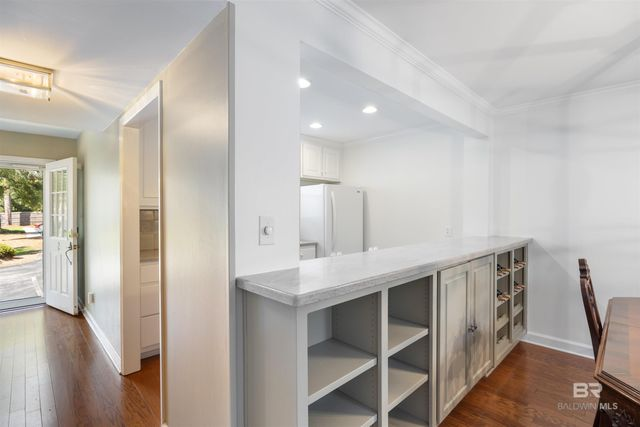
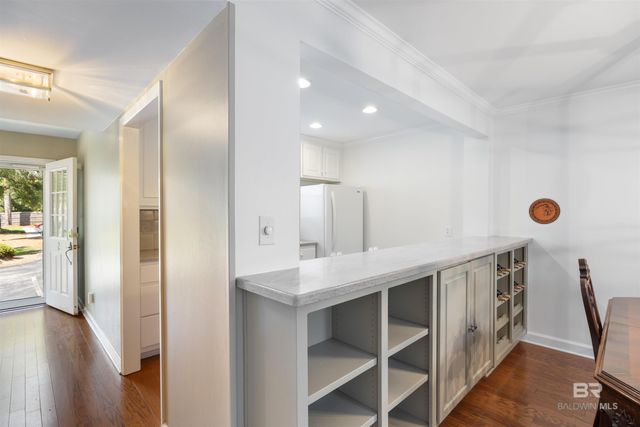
+ decorative plate (544, 211)
